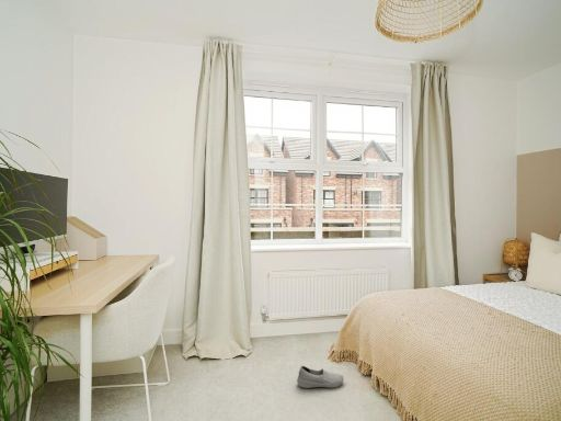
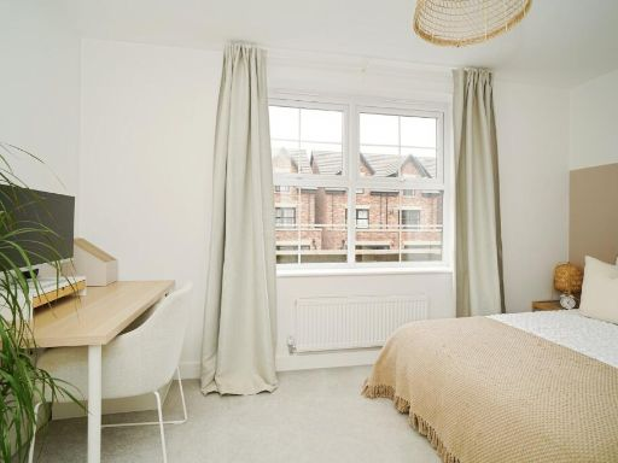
- shoe (320, 374)
